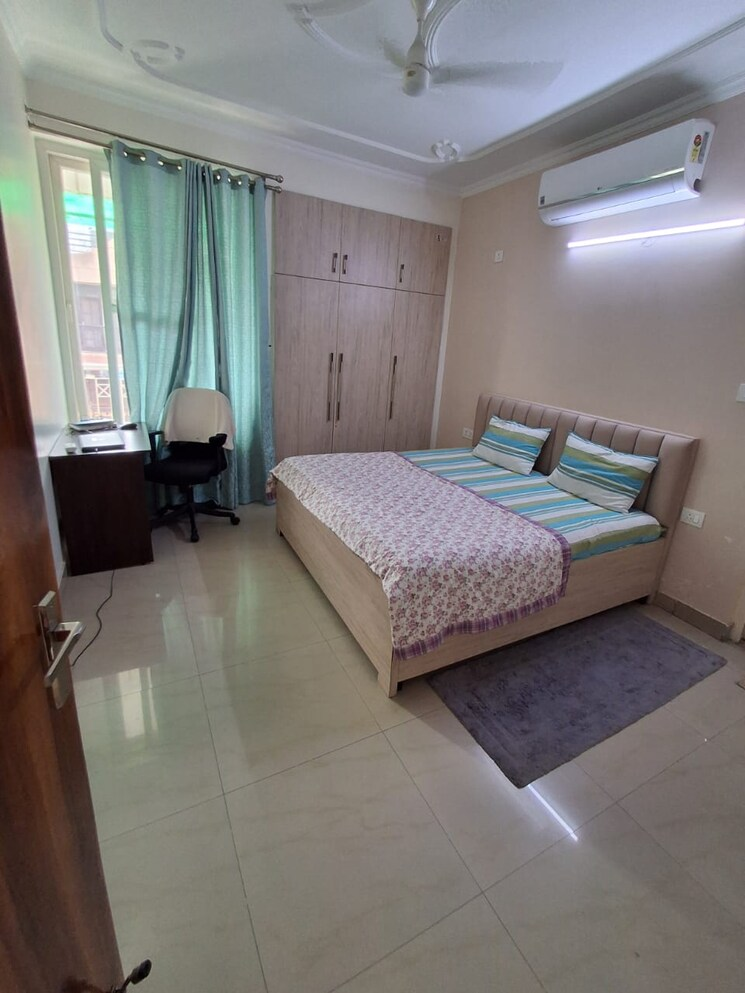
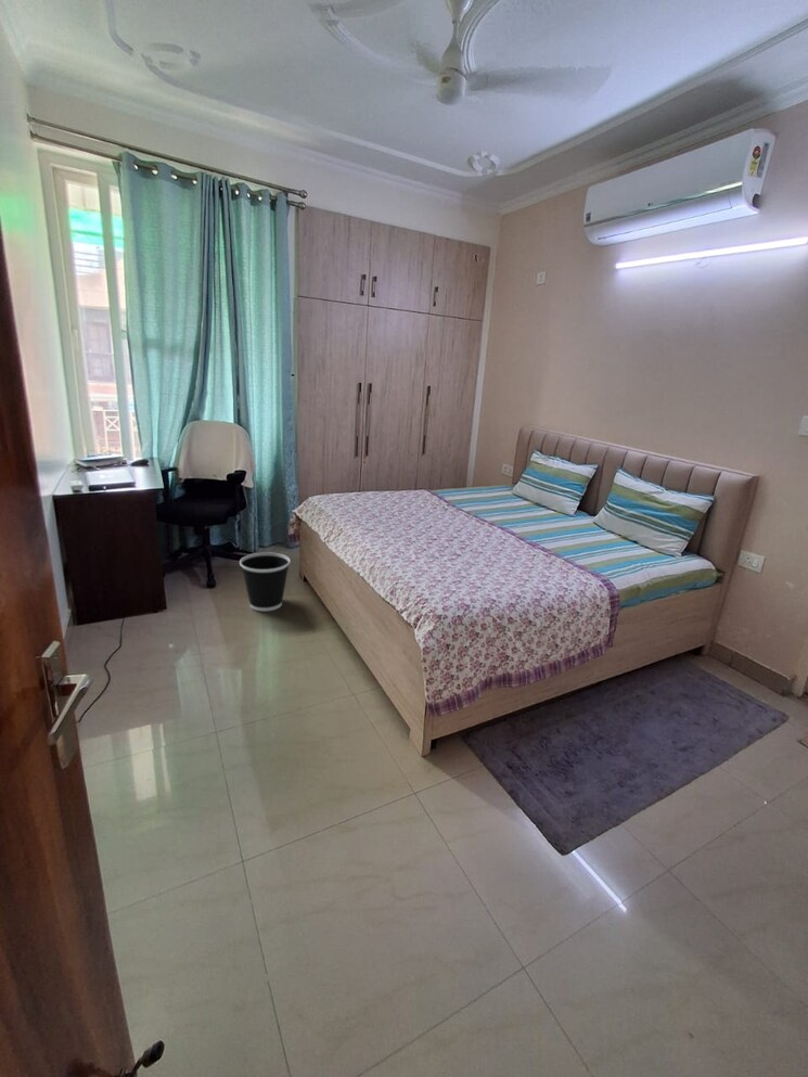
+ wastebasket (266, 582)
